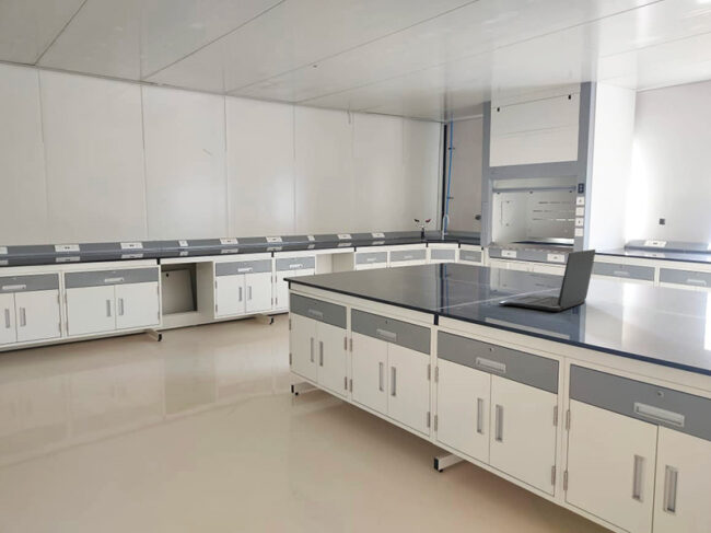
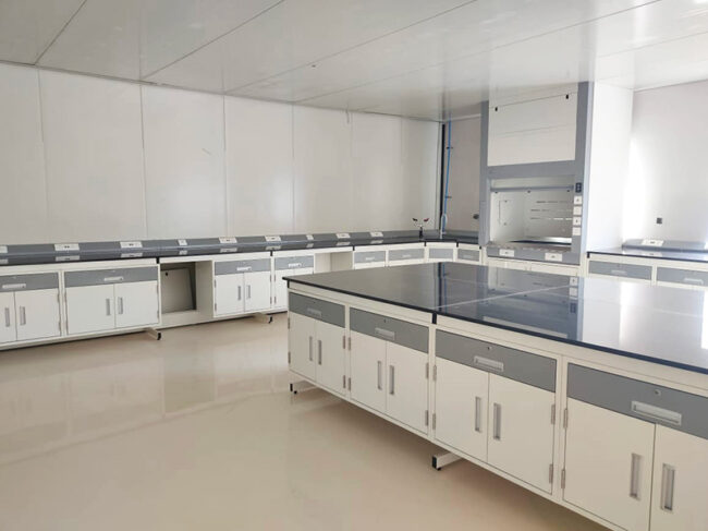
- laptop (562, 280)
